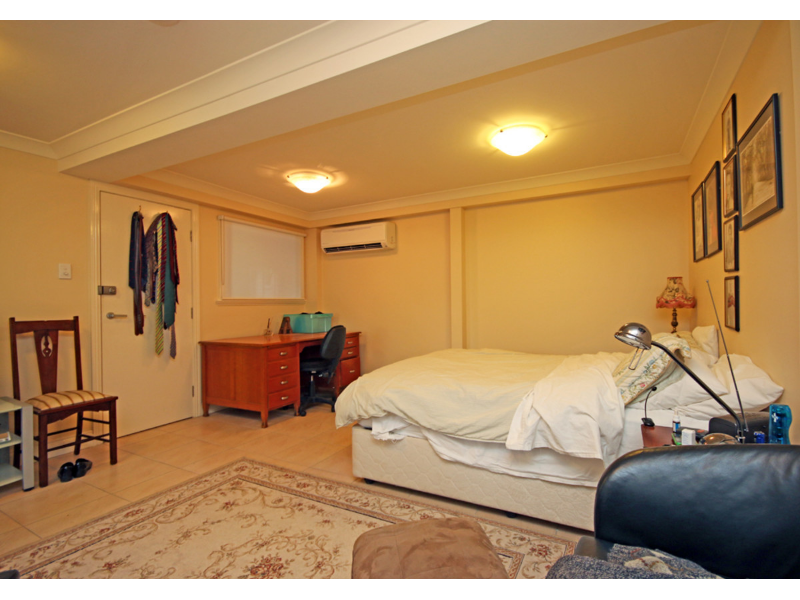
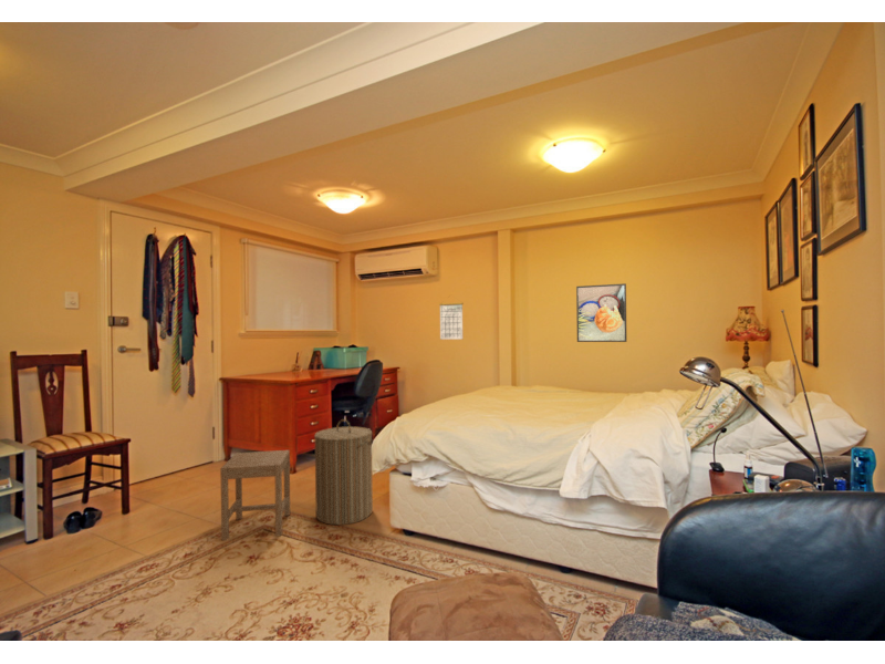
+ laundry hamper (343, 466)
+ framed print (601, 313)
+ calendar (450, 317)
+ stool (258, 505)
